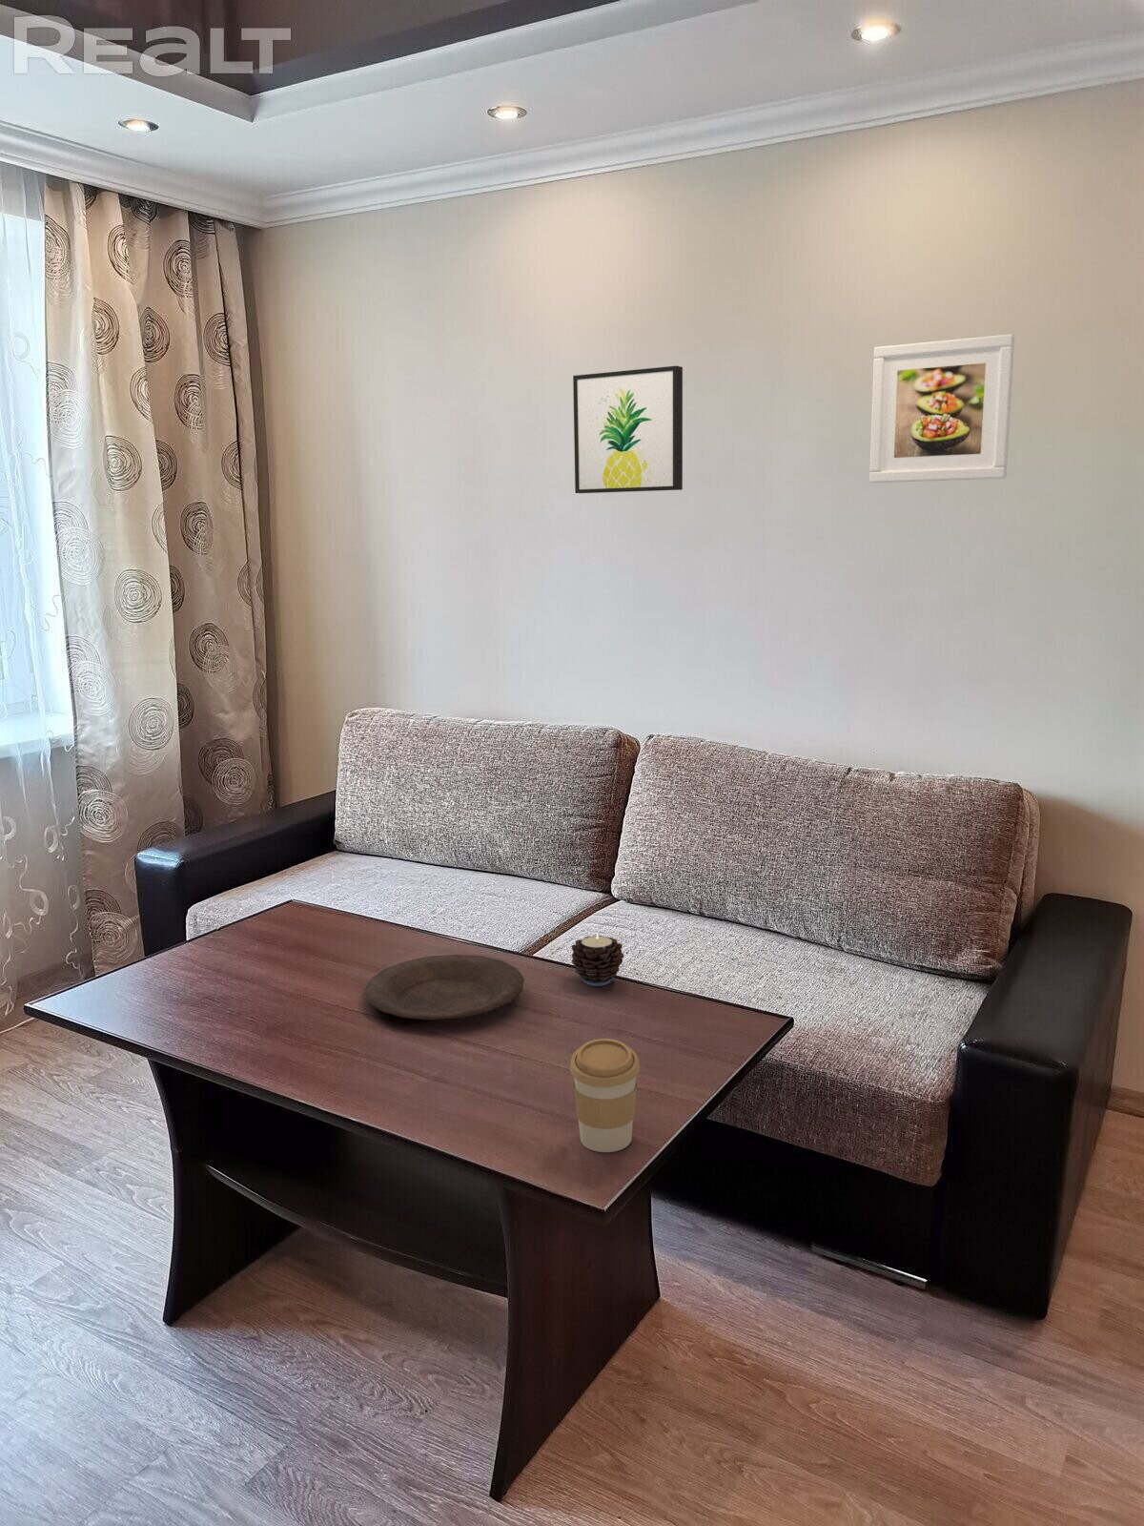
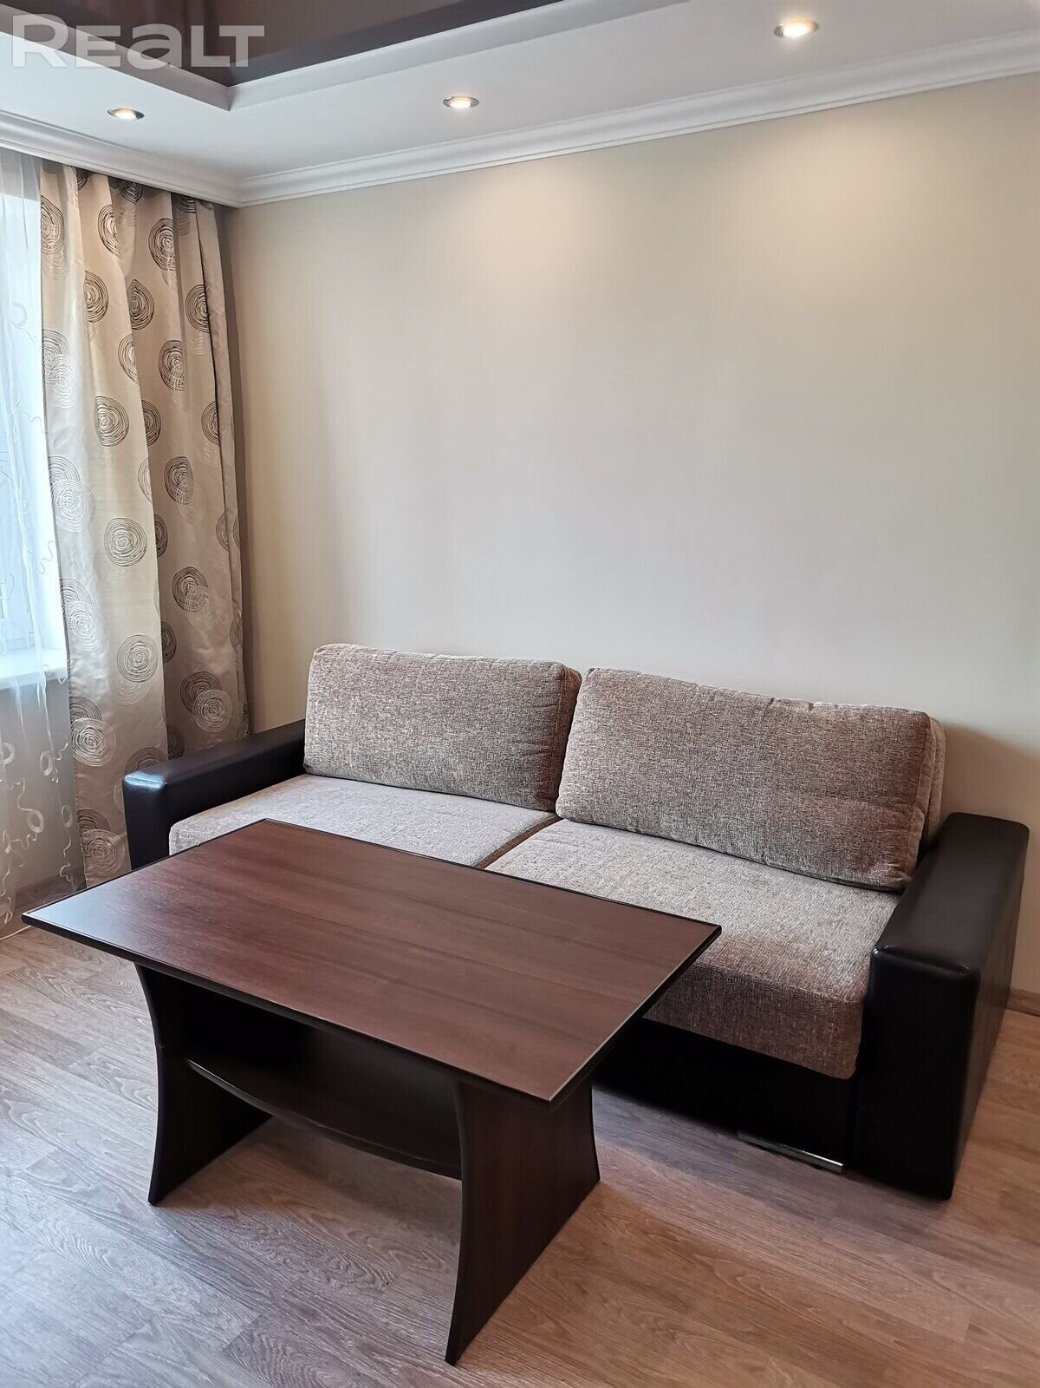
- plate (445, 991)
- wall art (626, 433)
- coffee cup (604, 1093)
- candle (597, 956)
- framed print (939, 411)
